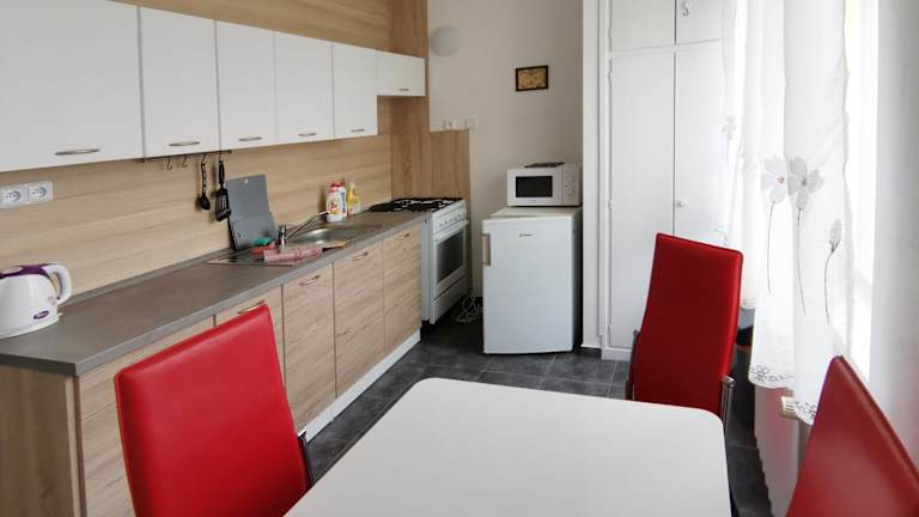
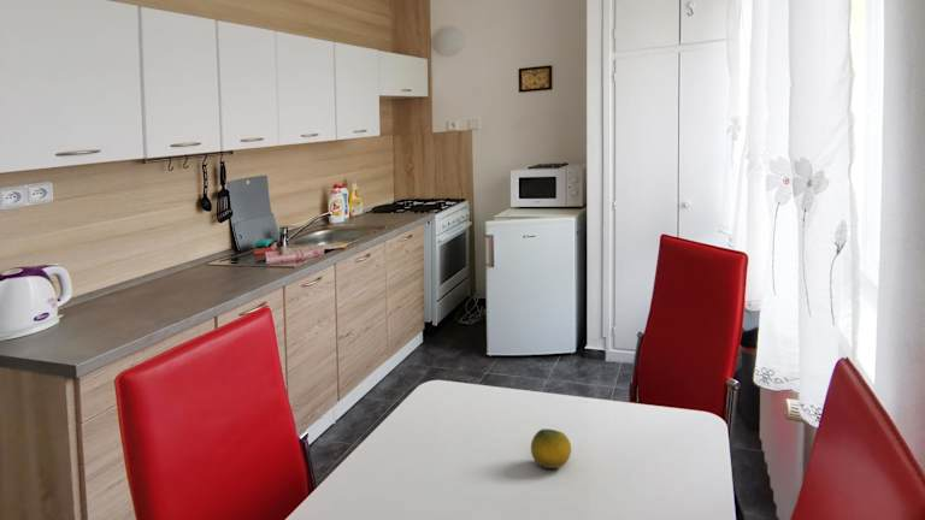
+ fruit (550, 448)
